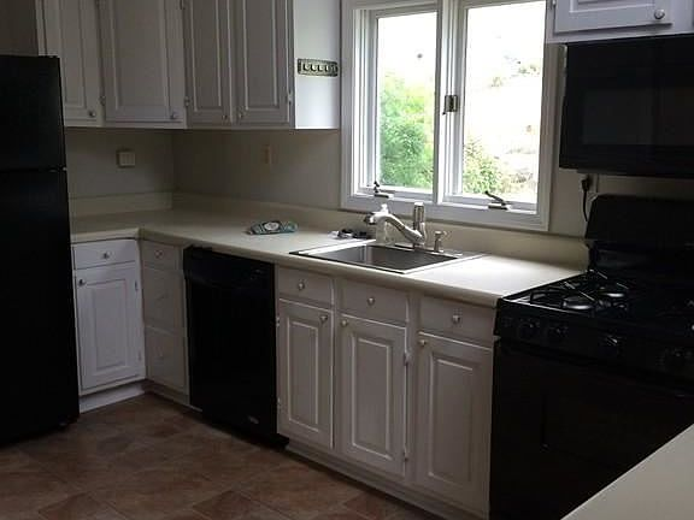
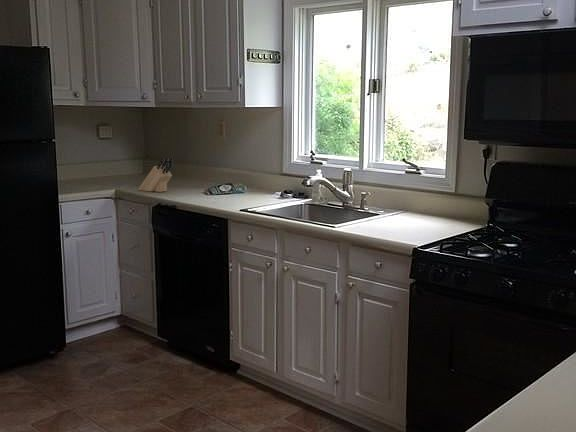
+ knife block (156, 173)
